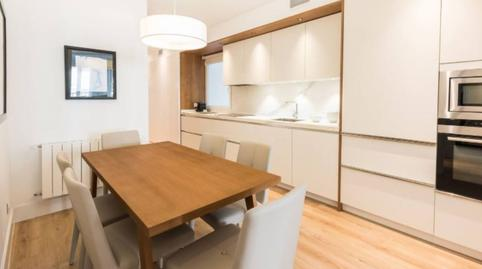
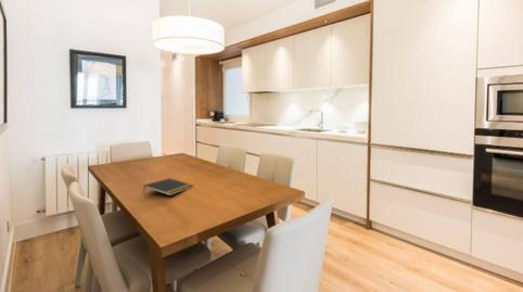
+ notepad (169, 186)
